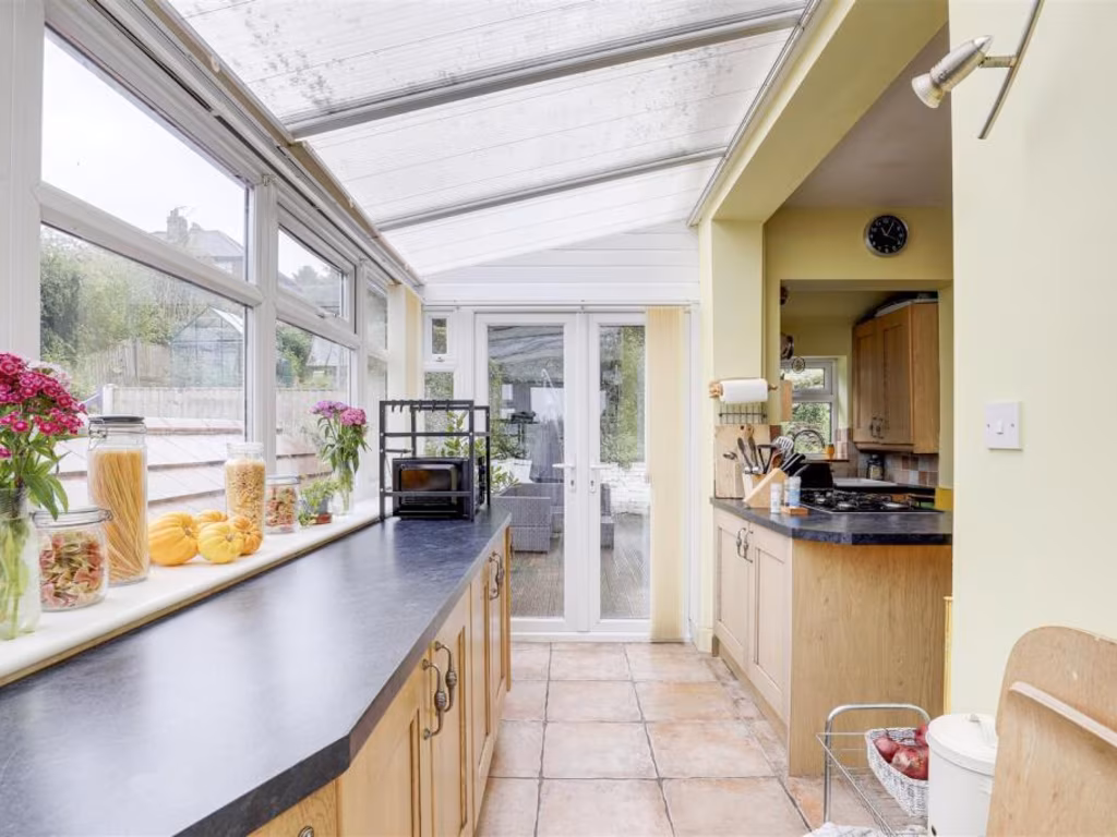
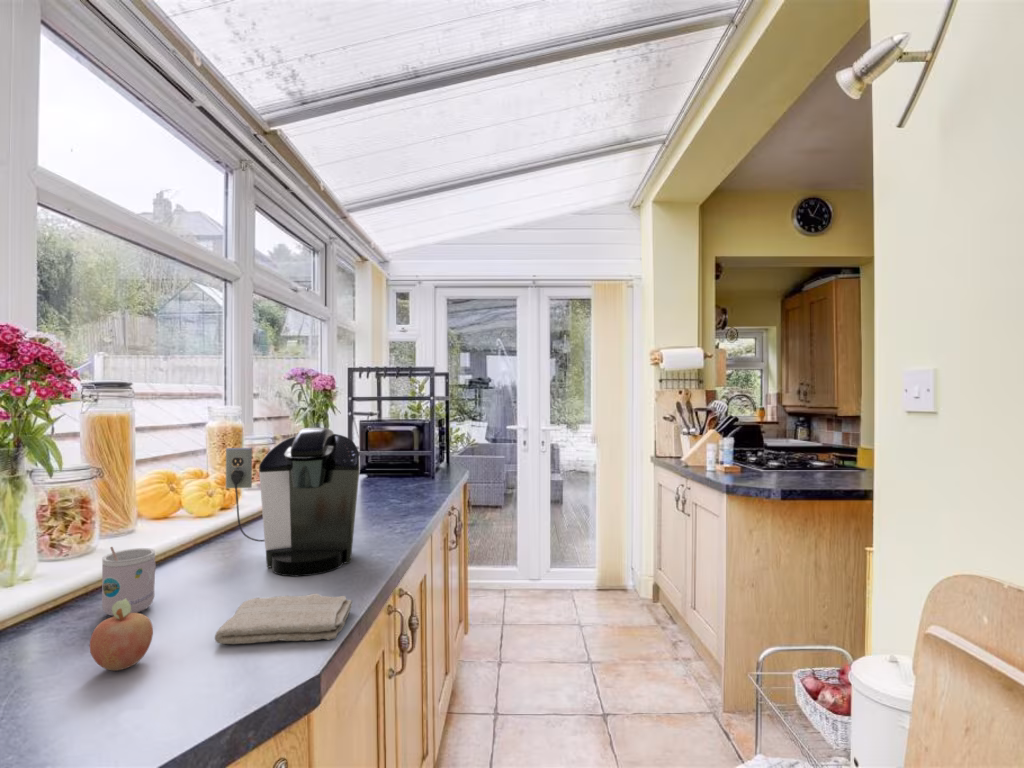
+ mug (133, 572)
+ fruit (122, 635)
+ washcloth (288, 617)
+ coffee maker (285, 494)
